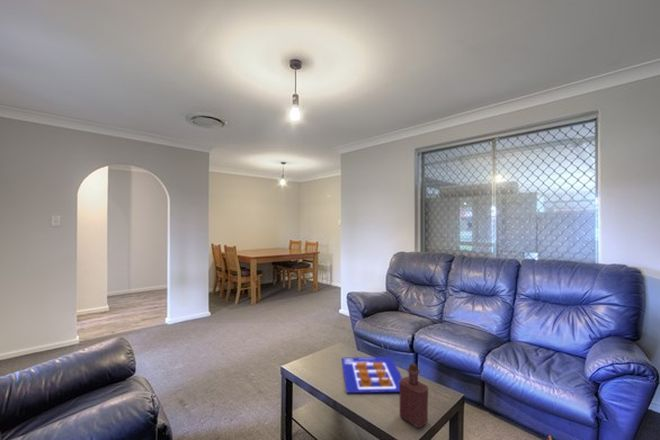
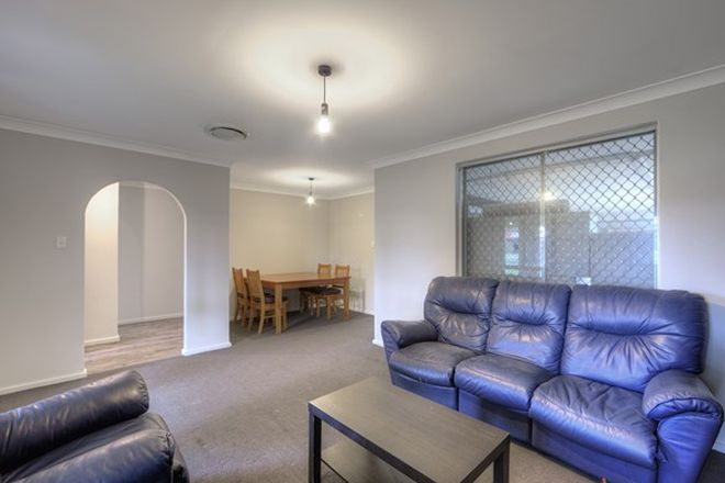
- poster (371, 369)
- bottle (413, 392)
